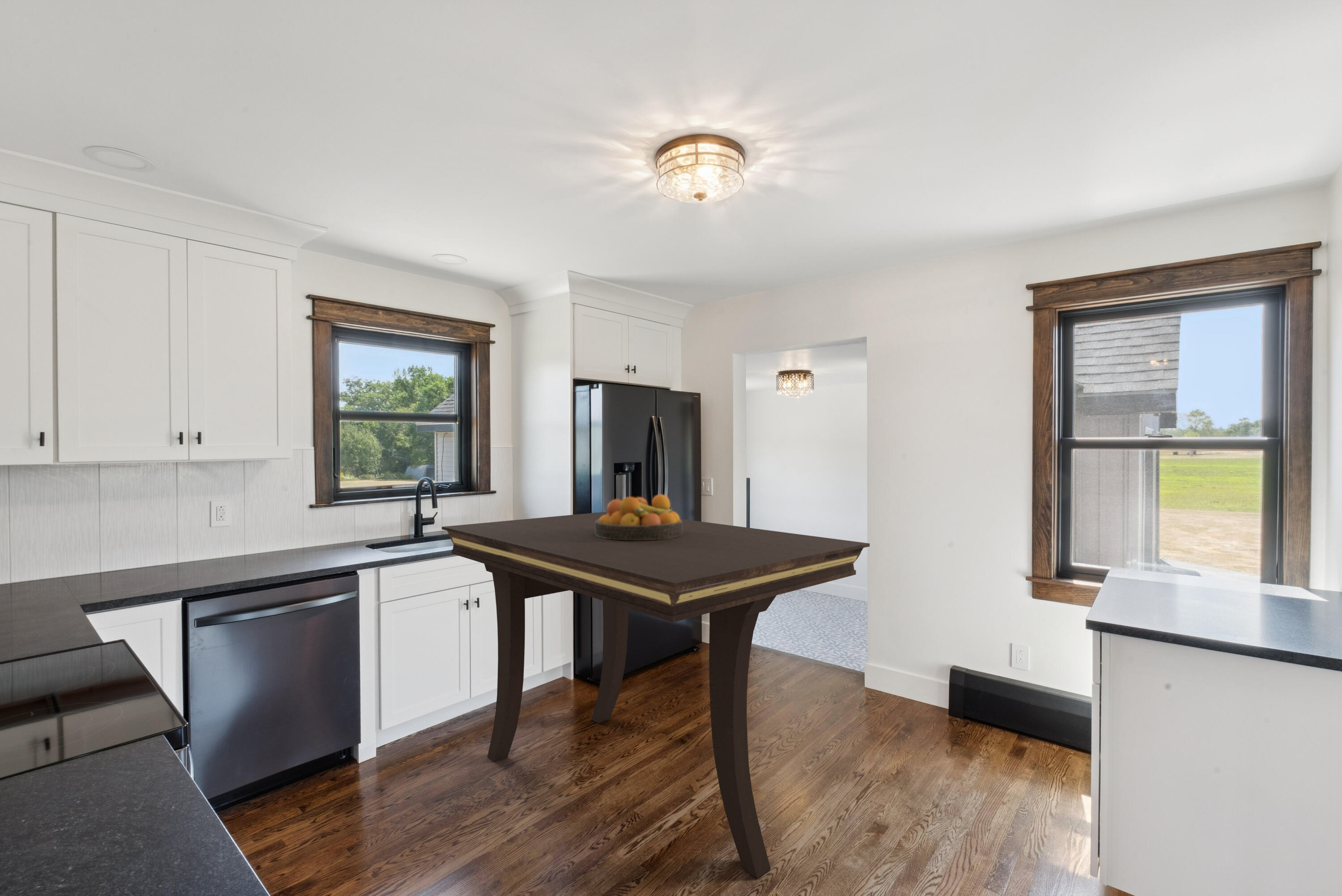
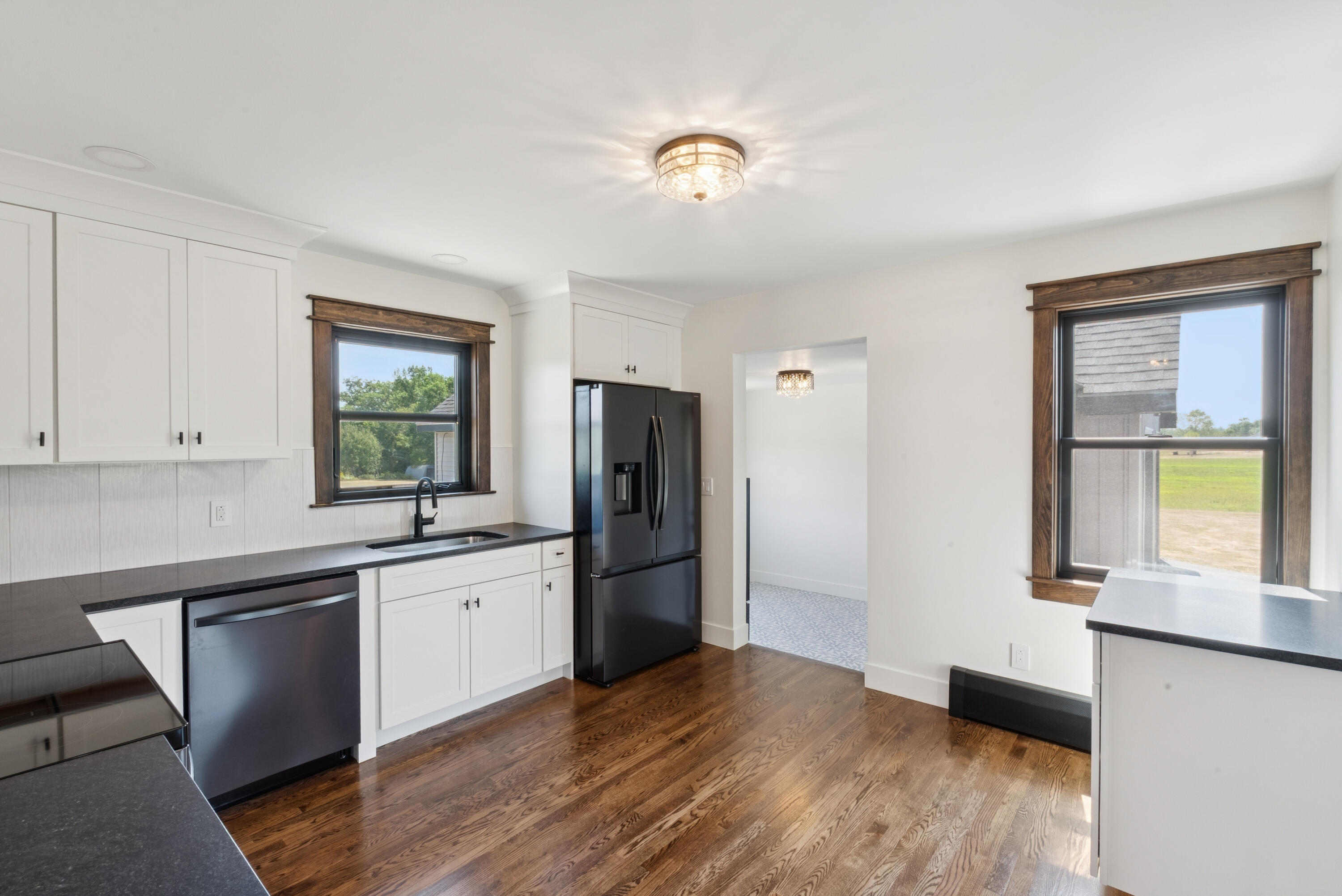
- dining table (625, 660)
- fruit bowl (639, 514)
